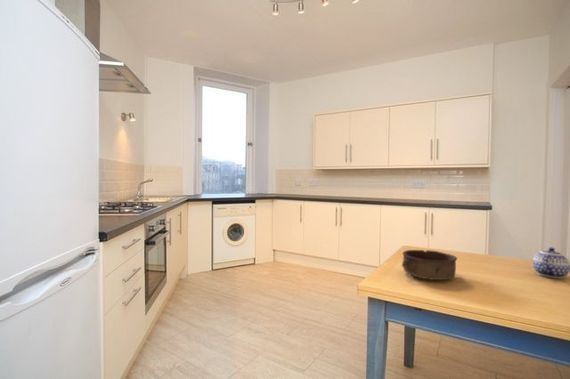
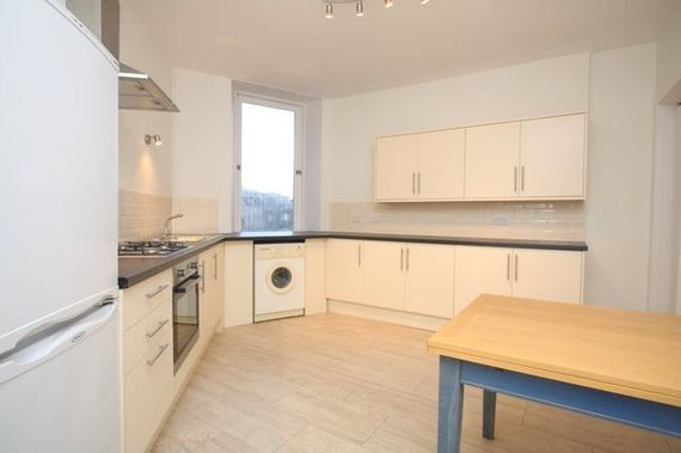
- teapot (550, 261)
- bowl (428, 264)
